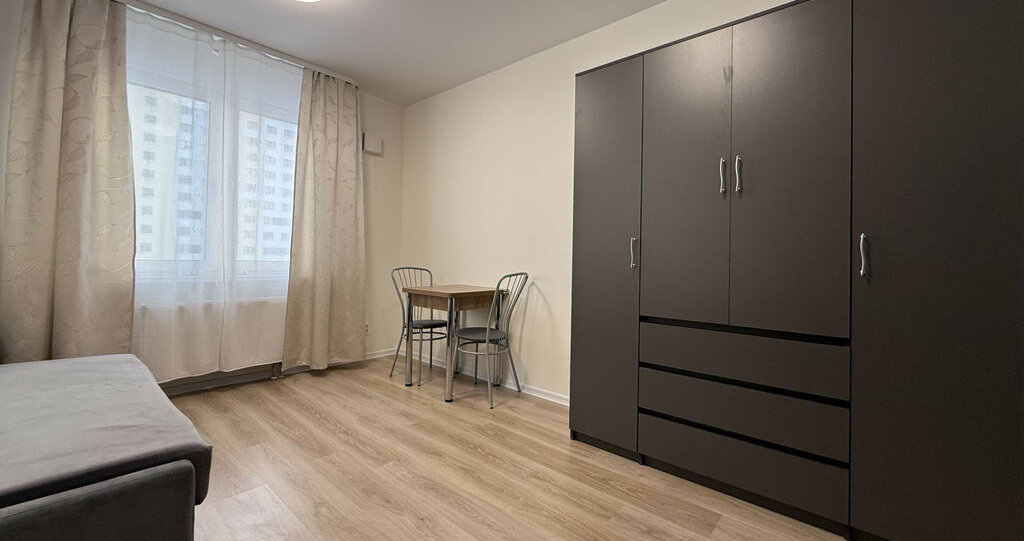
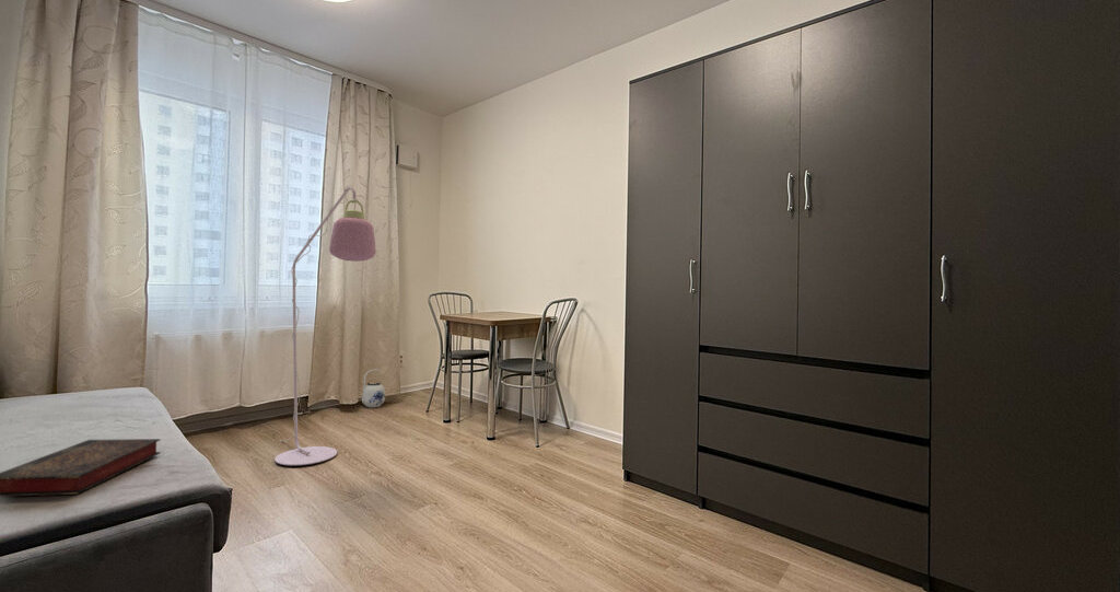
+ book (82, 464)
+ floor lamp (296, 323)
+ teapot (375, 387)
